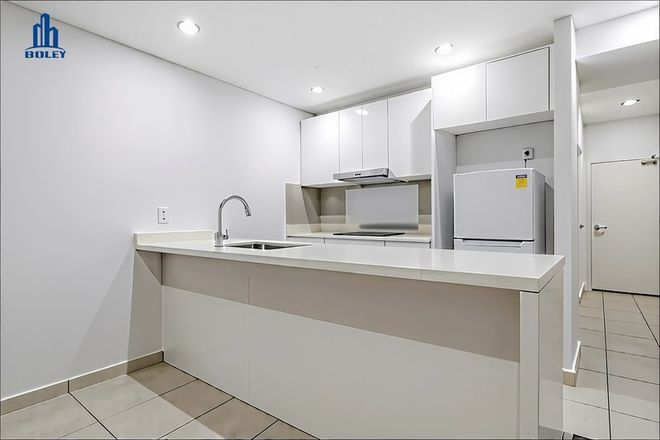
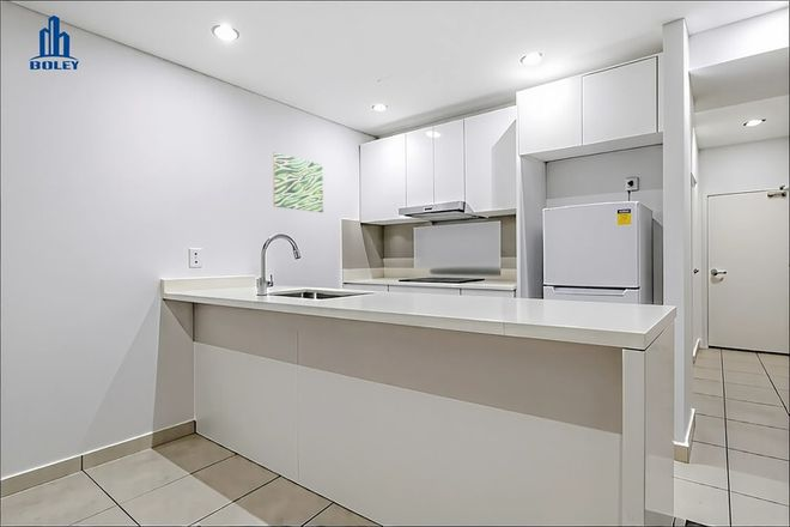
+ wall art (299, 183)
